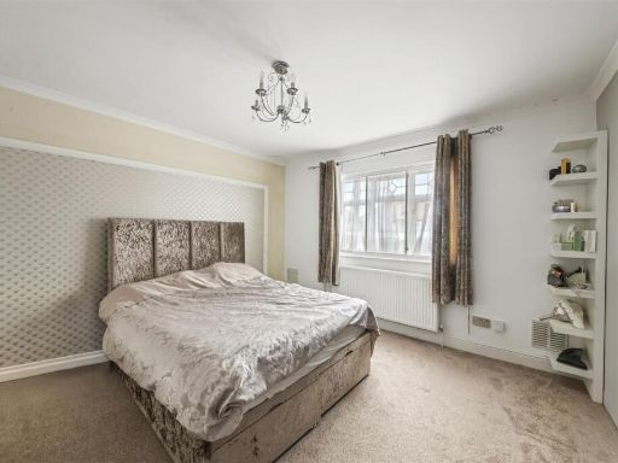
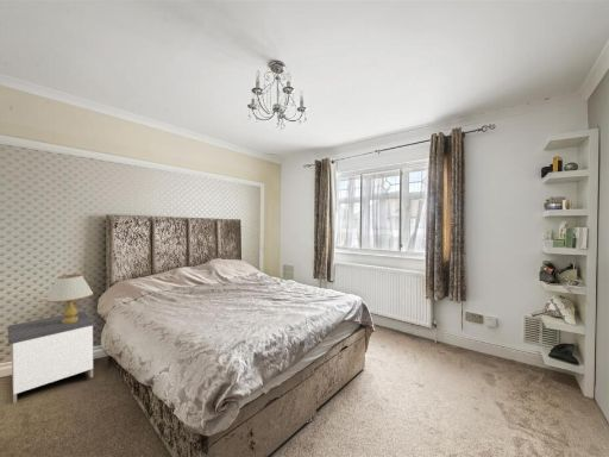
+ nightstand (52, 351)
+ table lamp (70, 298)
